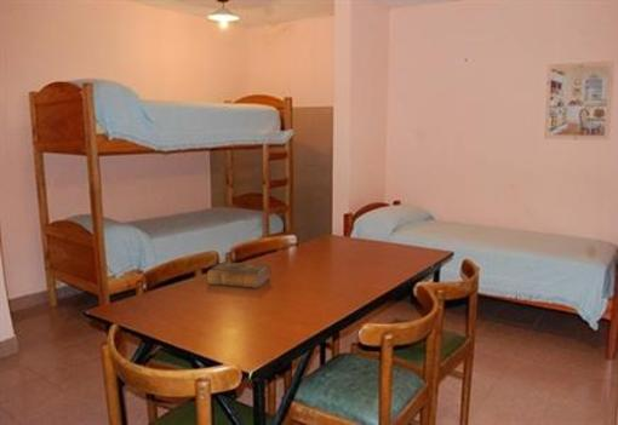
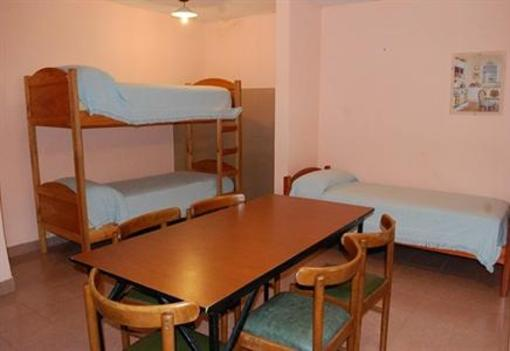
- book (239, 274)
